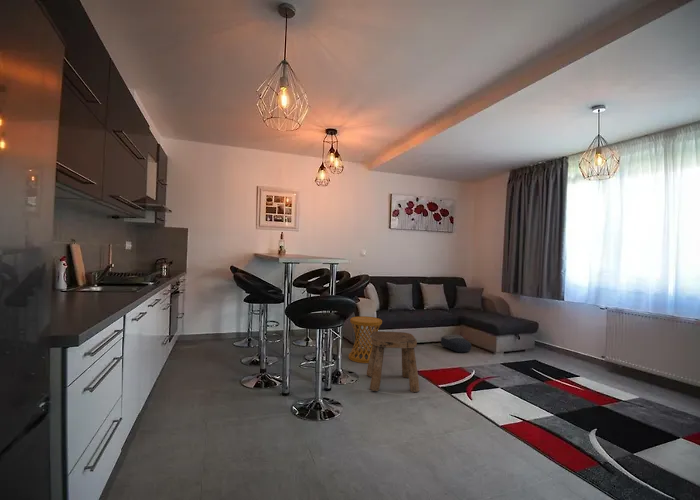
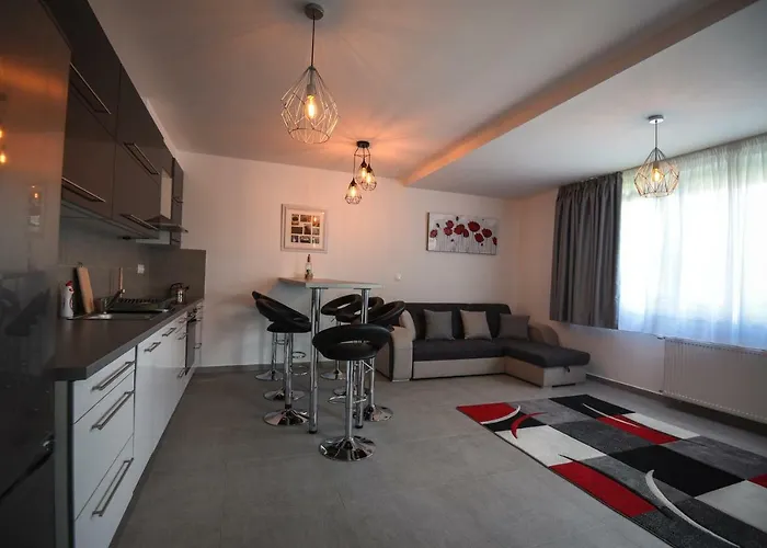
- backpack (453, 341)
- side table (365, 339)
- stool (382, 359)
